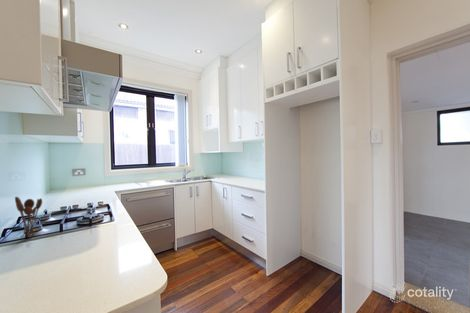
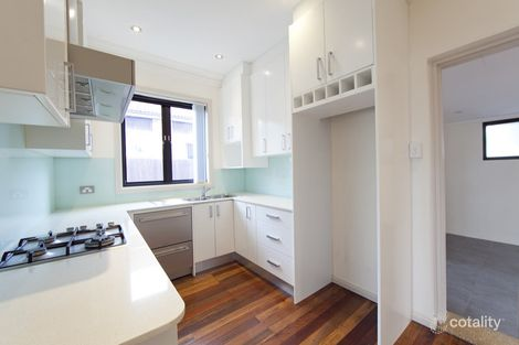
- utensil holder (28, 216)
